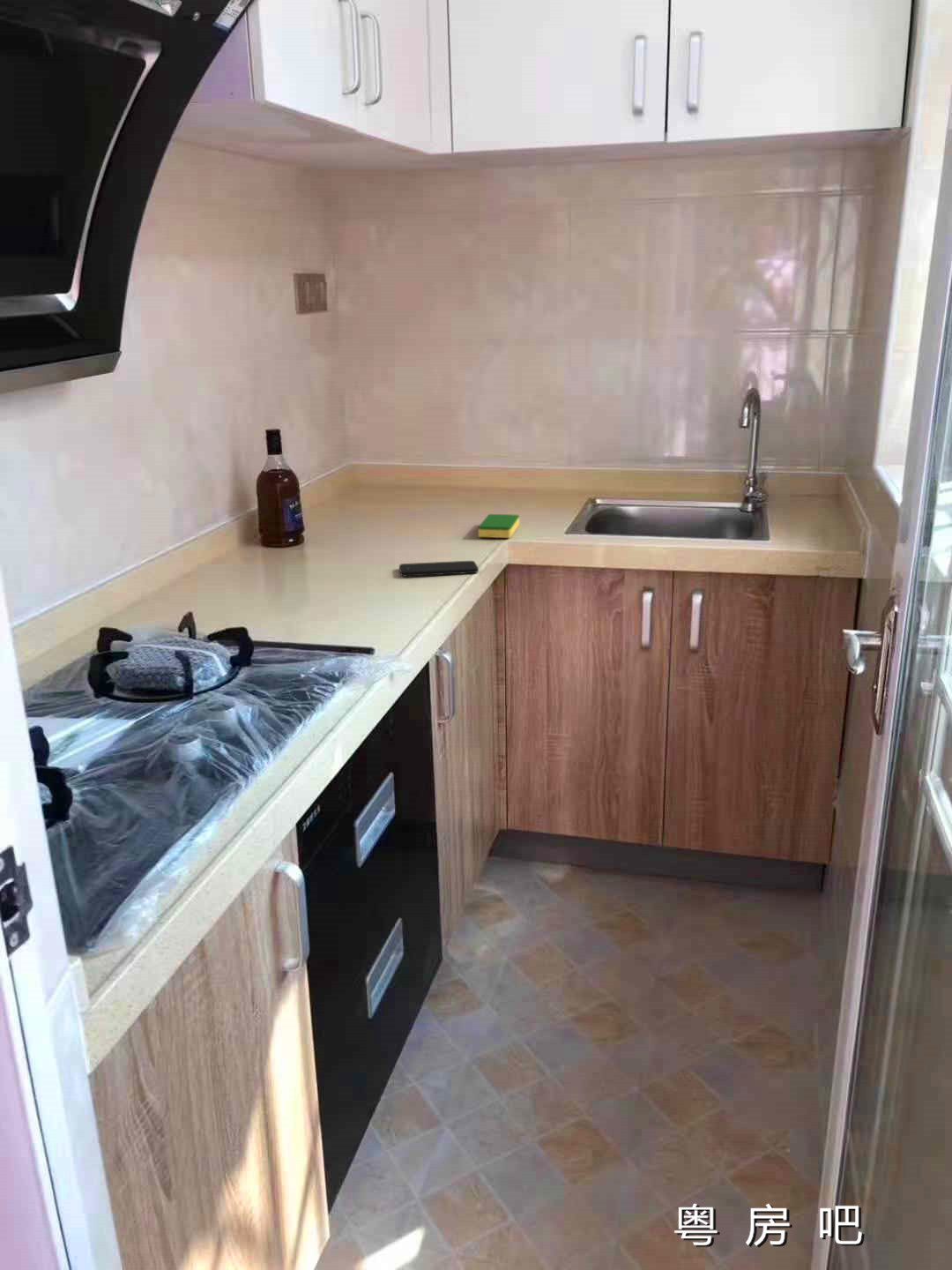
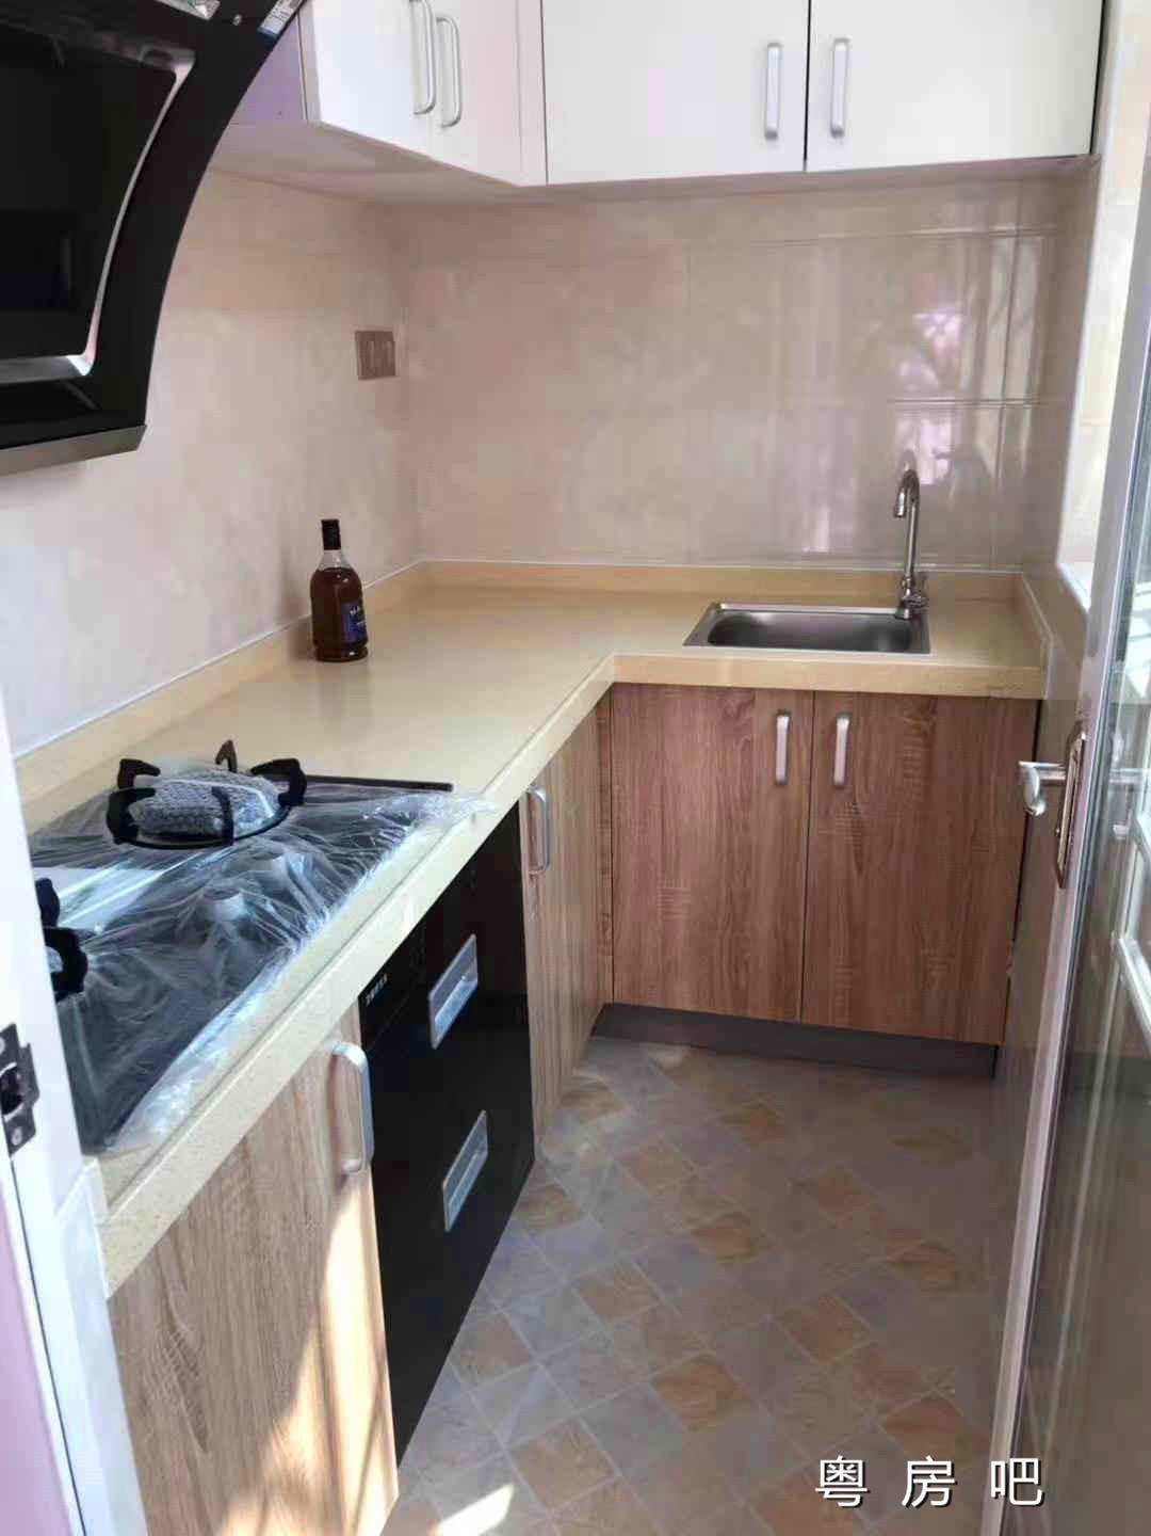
- dish sponge (499, 526)
- smartphone (438, 568)
